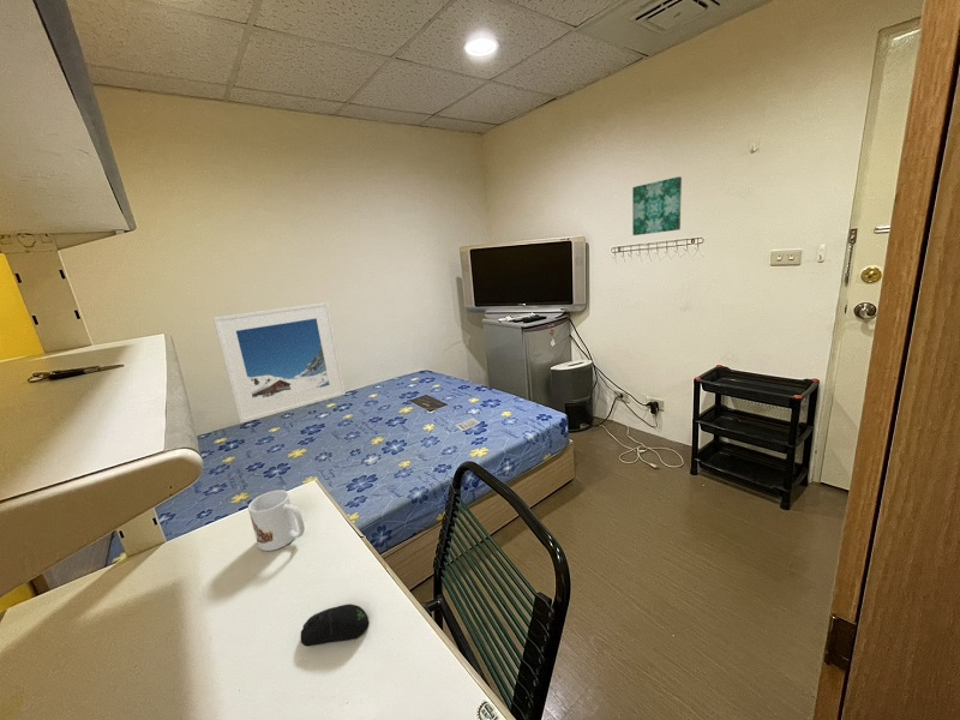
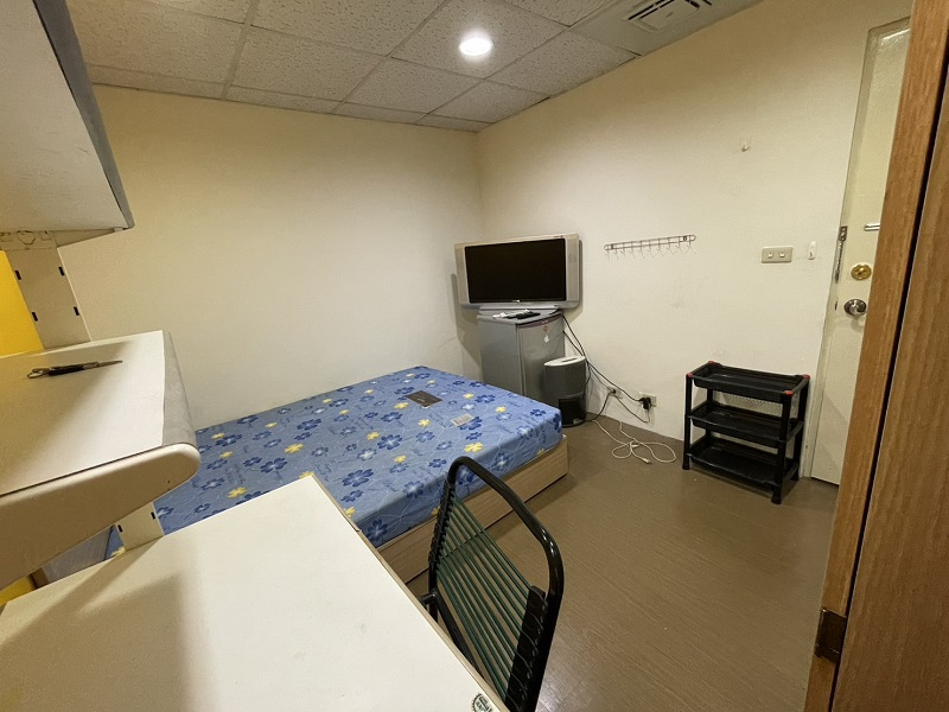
- wall art (655, 208)
- computer mouse (334, 622)
- mug (280, 520)
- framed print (286, 359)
